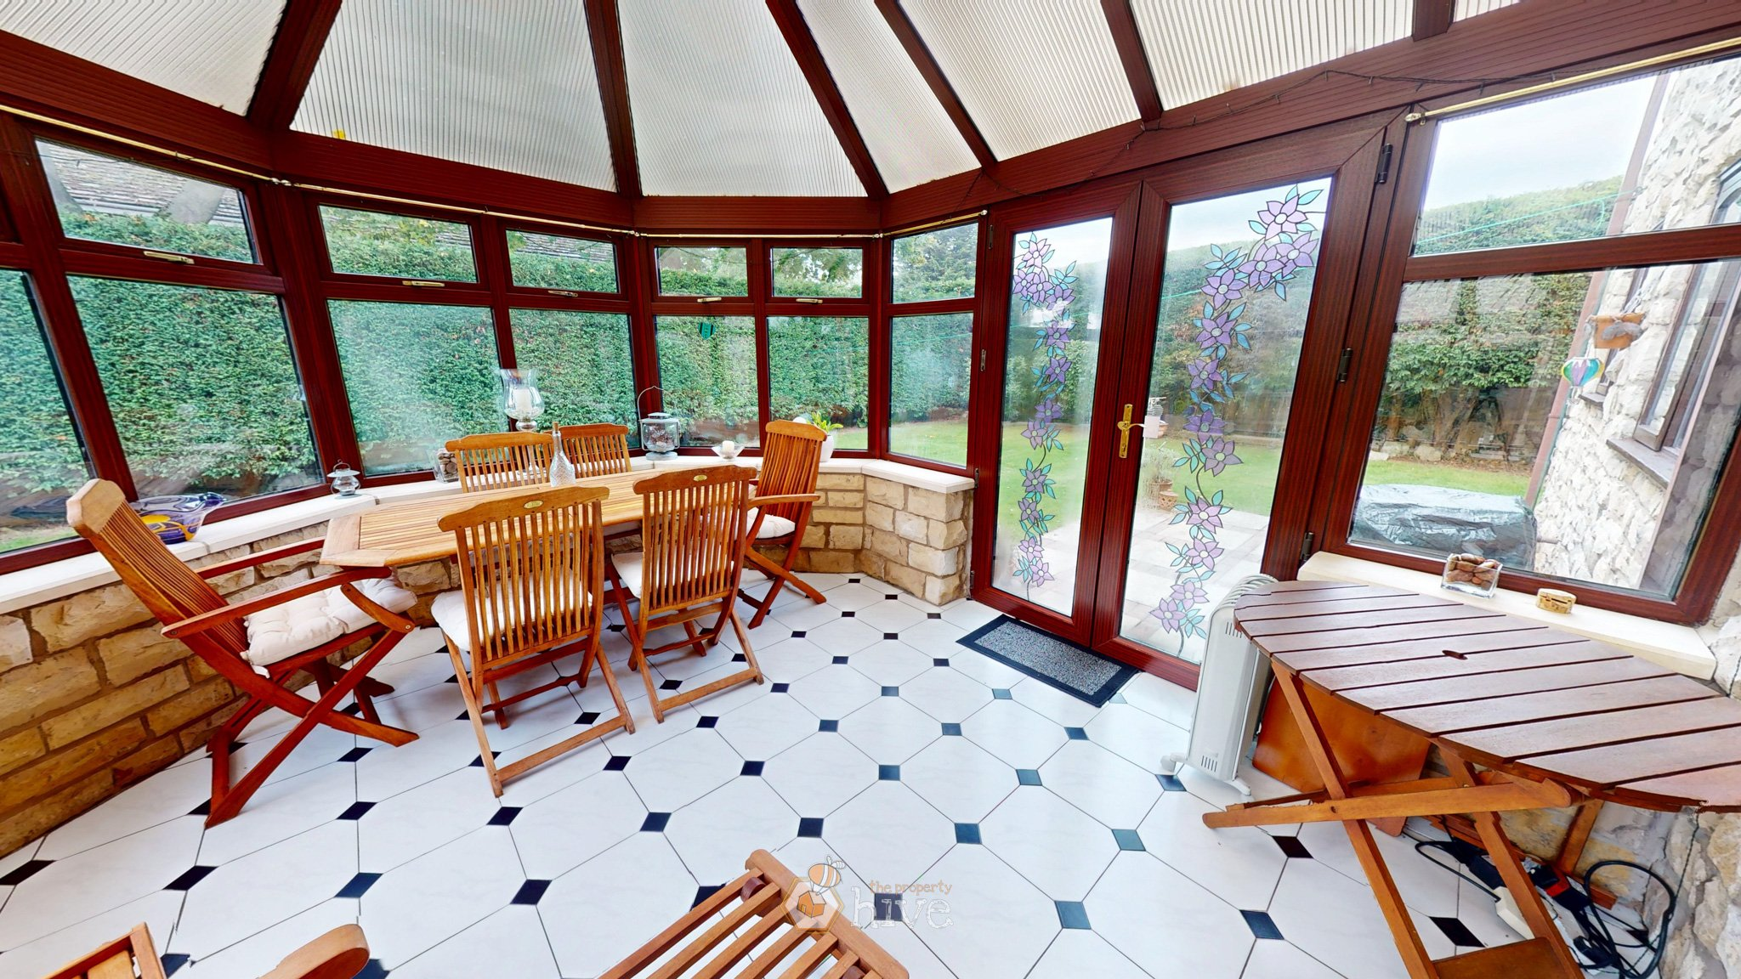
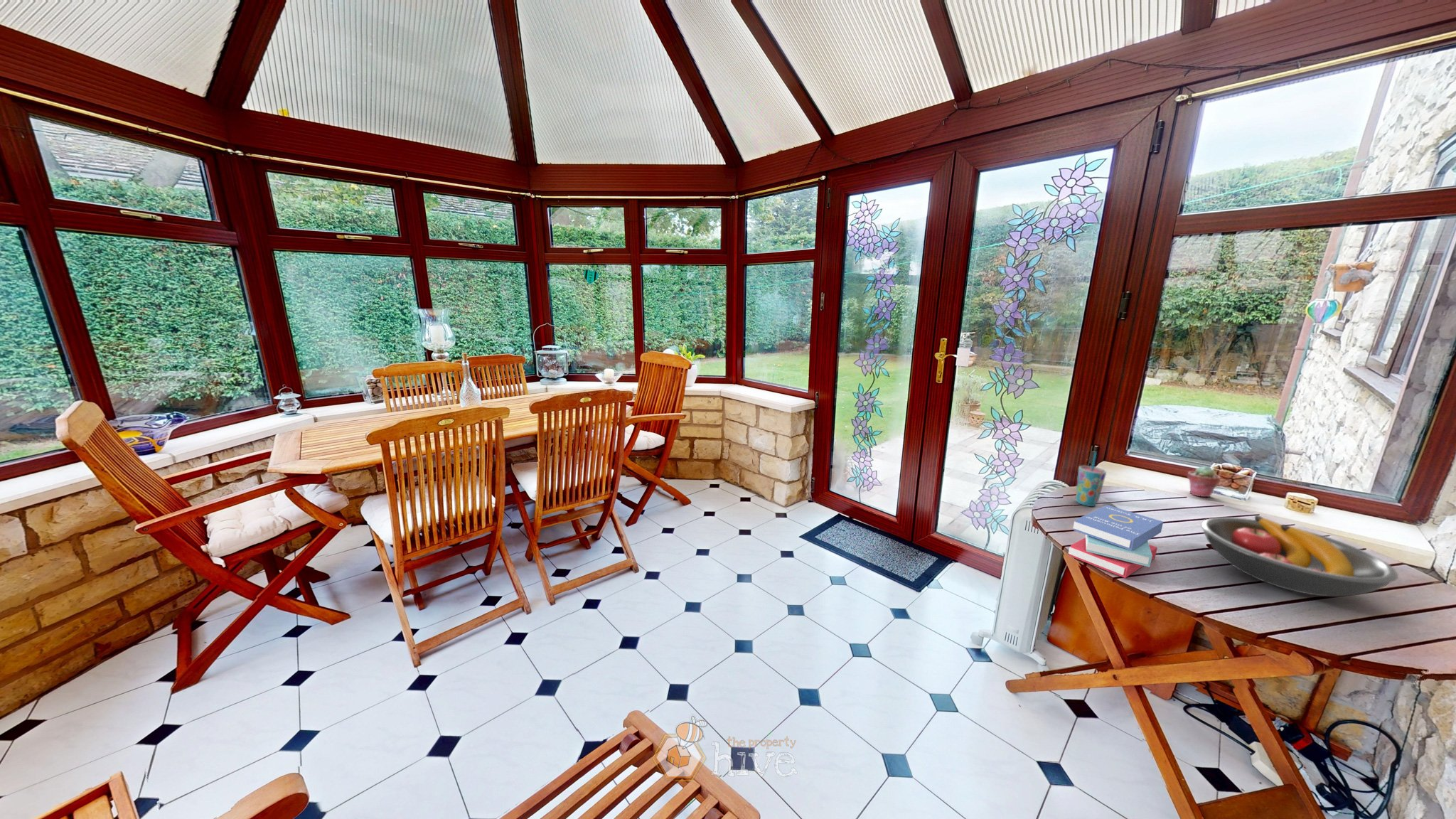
+ fruit bowl (1286, 557)
+ potted succulent (1203, 480)
+ book (1115, 538)
+ cup (1091, 478)
